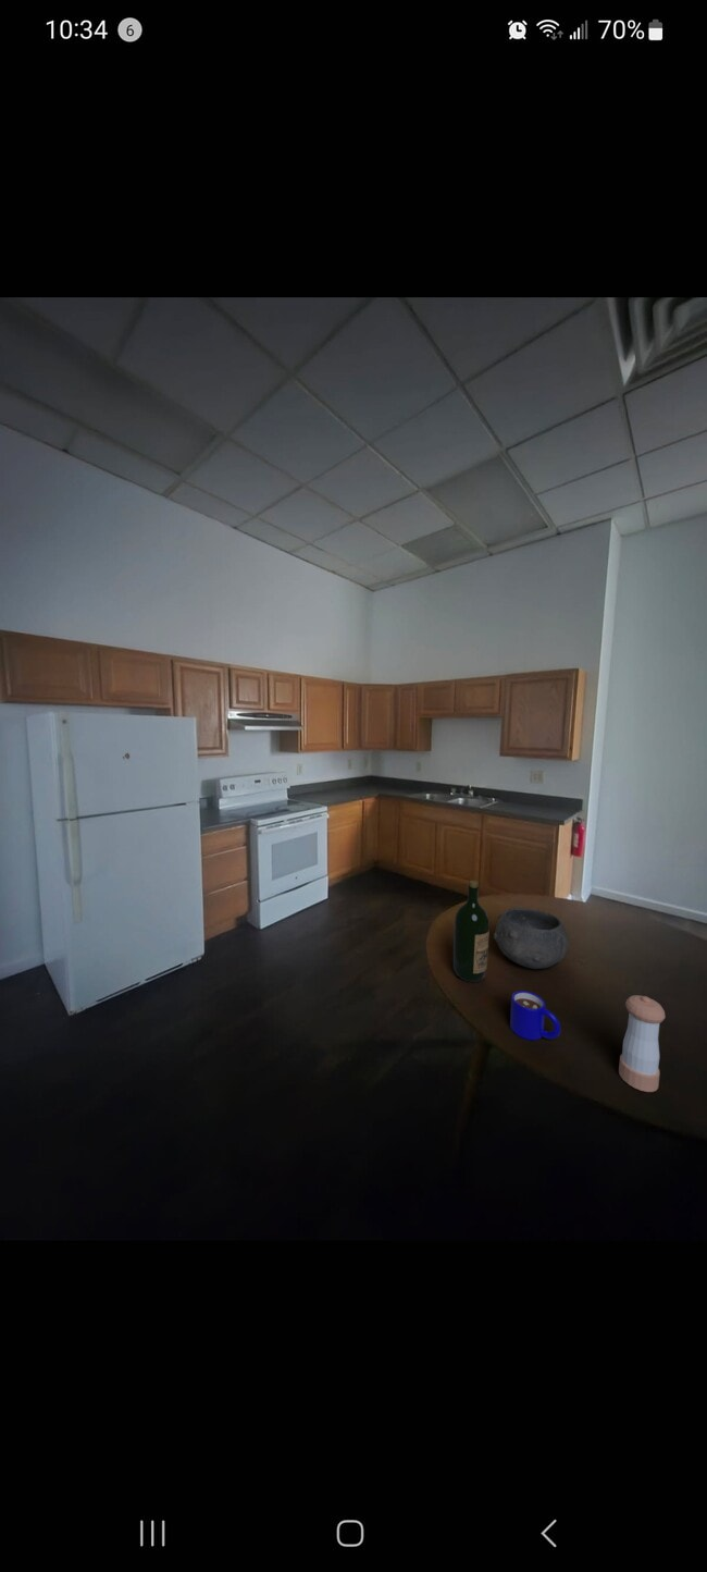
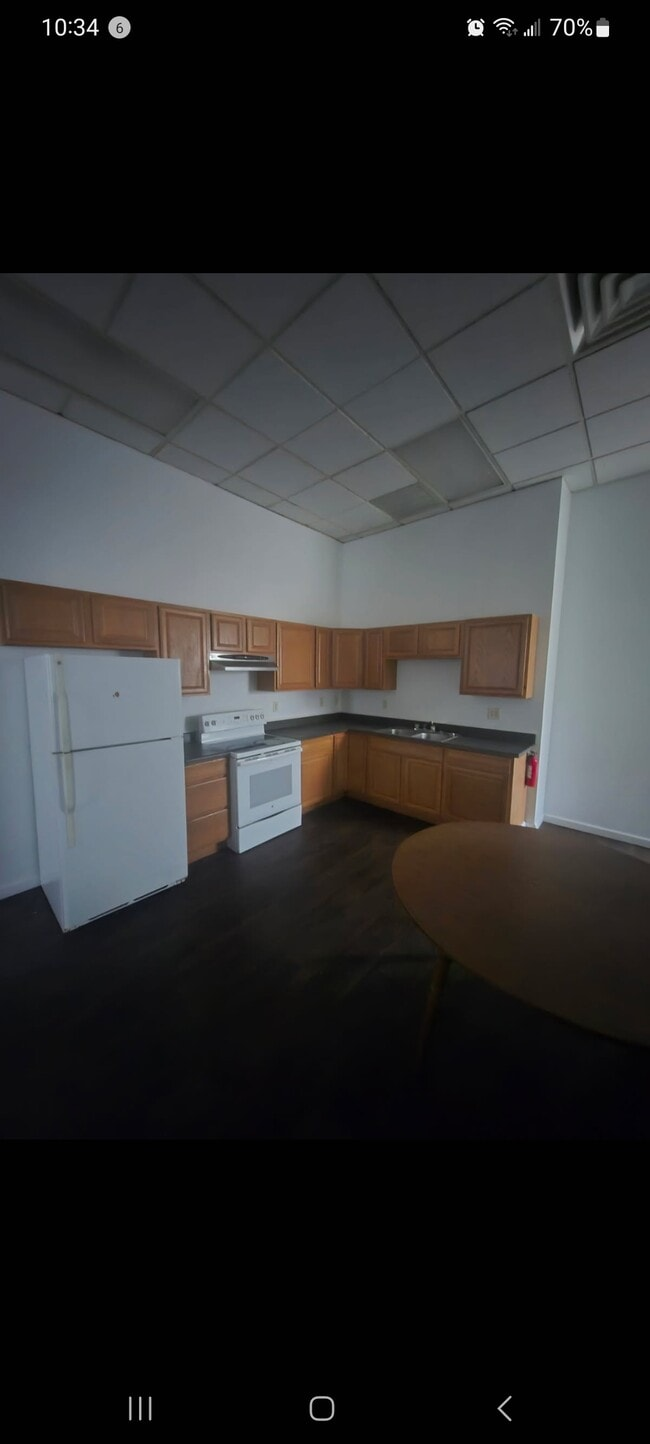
- wine bottle (471, 929)
- mug (535, 1018)
- pepper shaker (642, 1037)
- bowl (530, 938)
